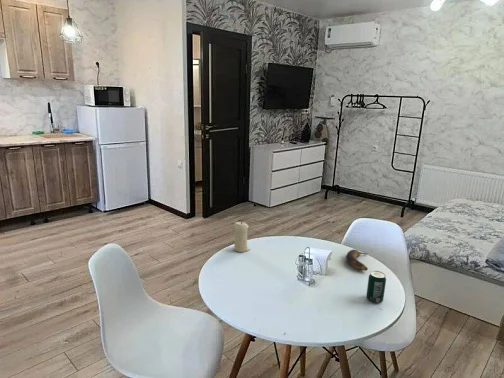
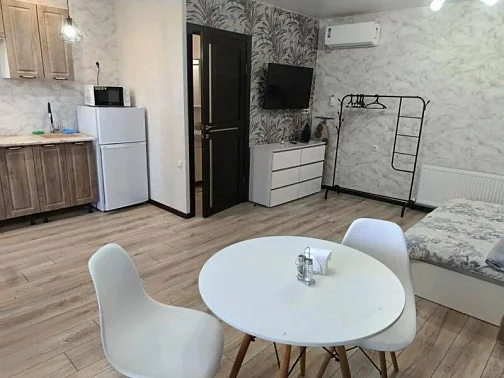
- candle (241, 235)
- beverage can (376, 286)
- banana (356, 259)
